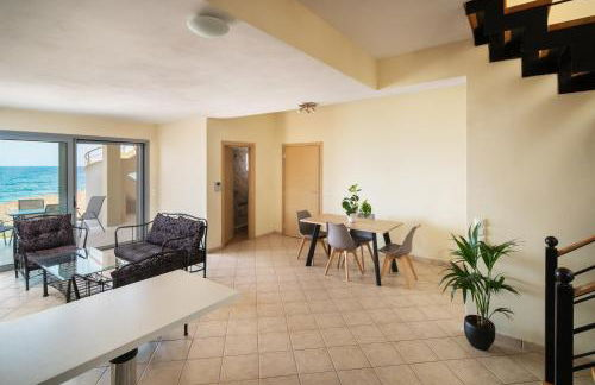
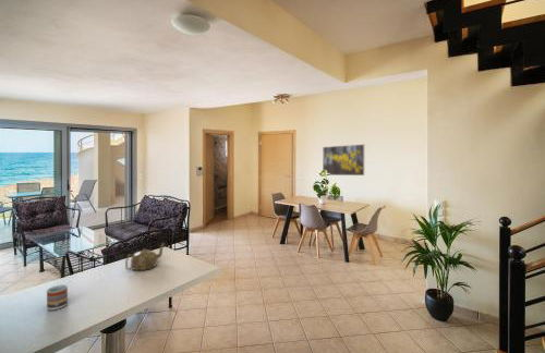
+ cup (56, 295)
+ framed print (342, 160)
+ teapot (146, 256)
